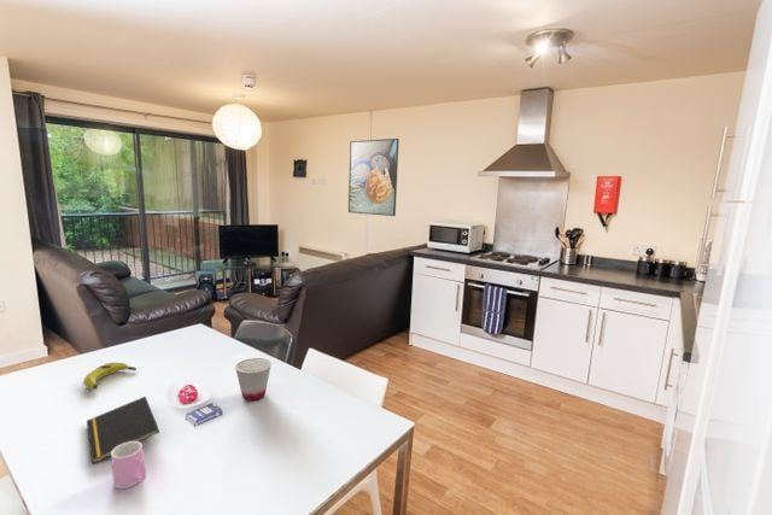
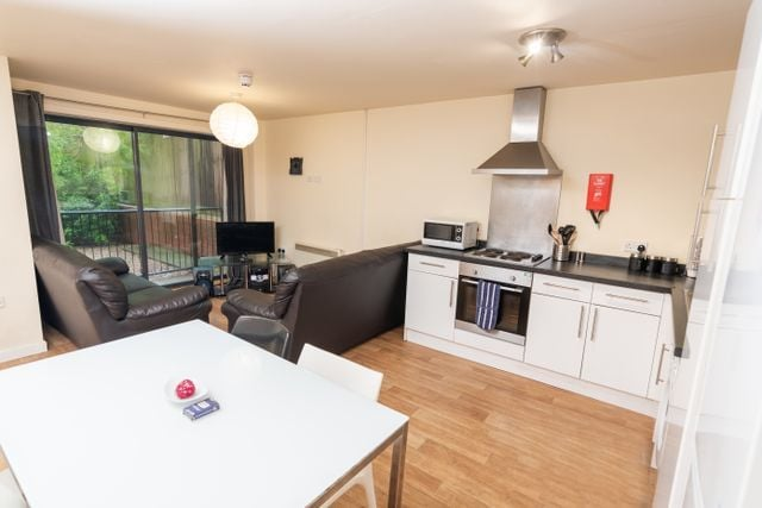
- cup (253, 380)
- cup (131, 466)
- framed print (372, 177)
- notepad (122, 426)
- banana (110, 373)
